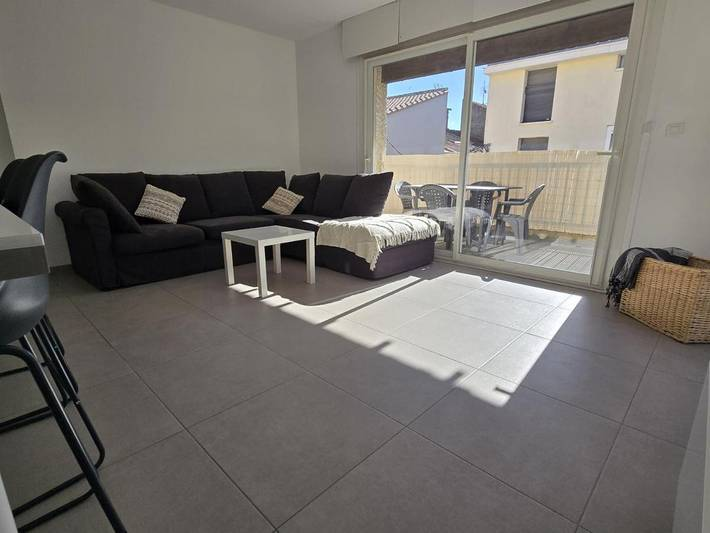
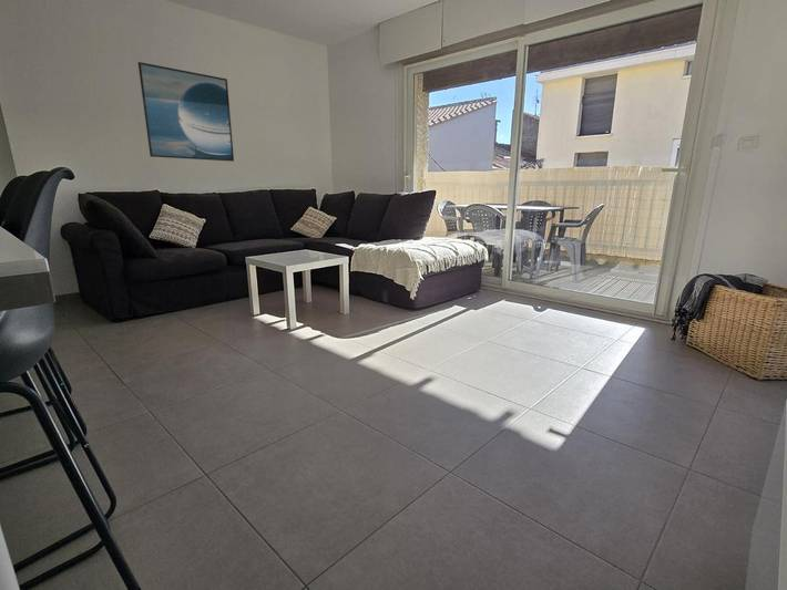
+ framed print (190, 115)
